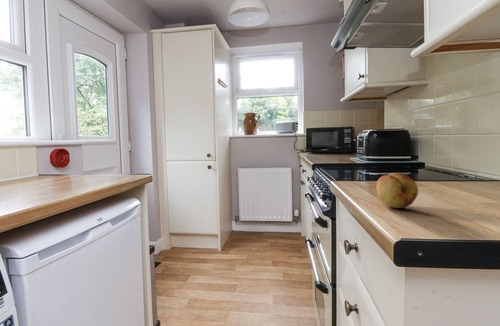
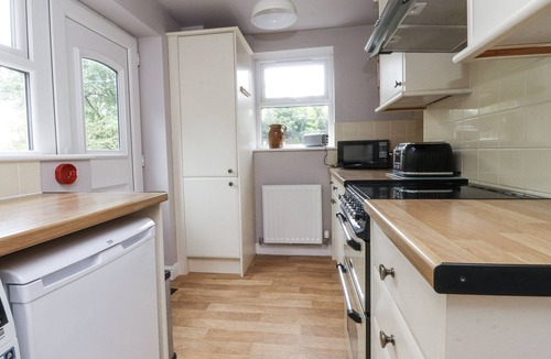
- fruit (396, 189)
